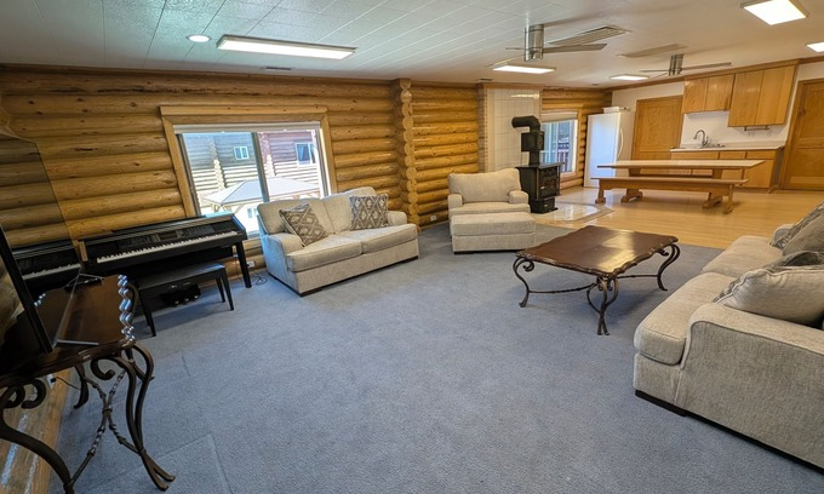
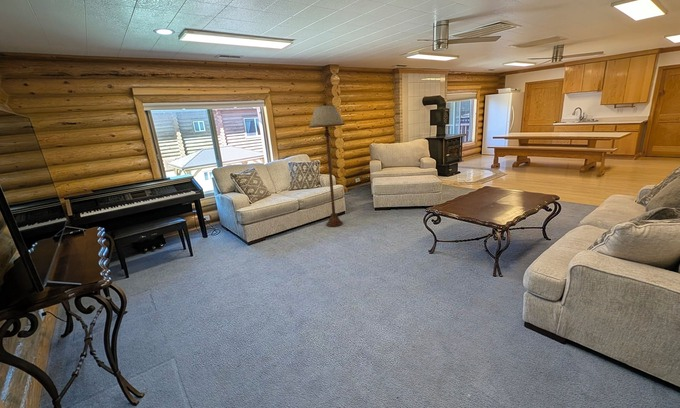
+ floor lamp (330, 166)
